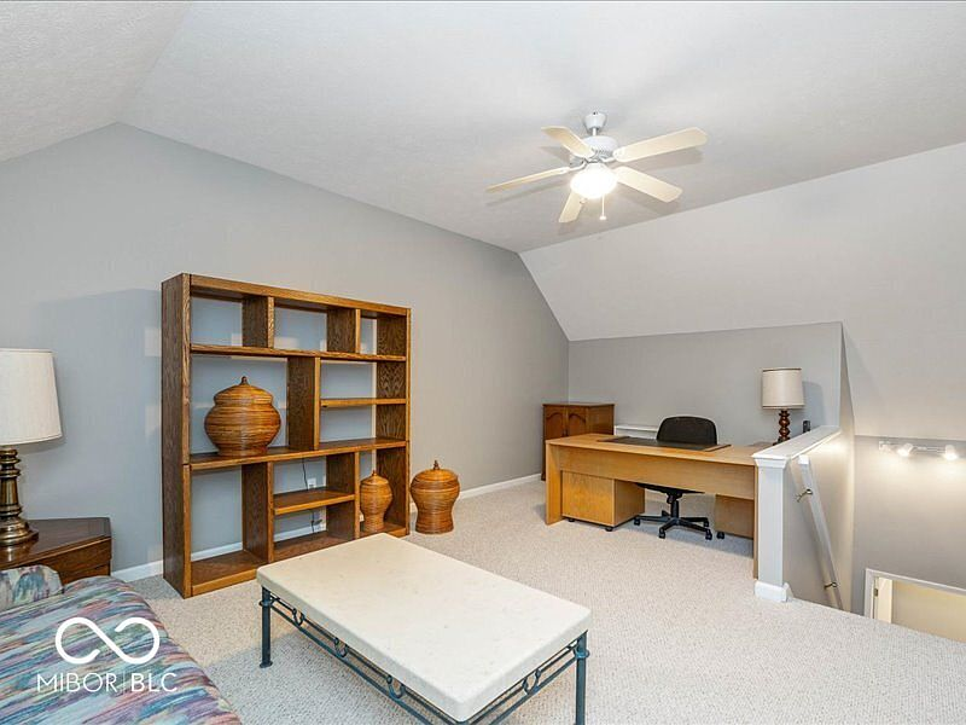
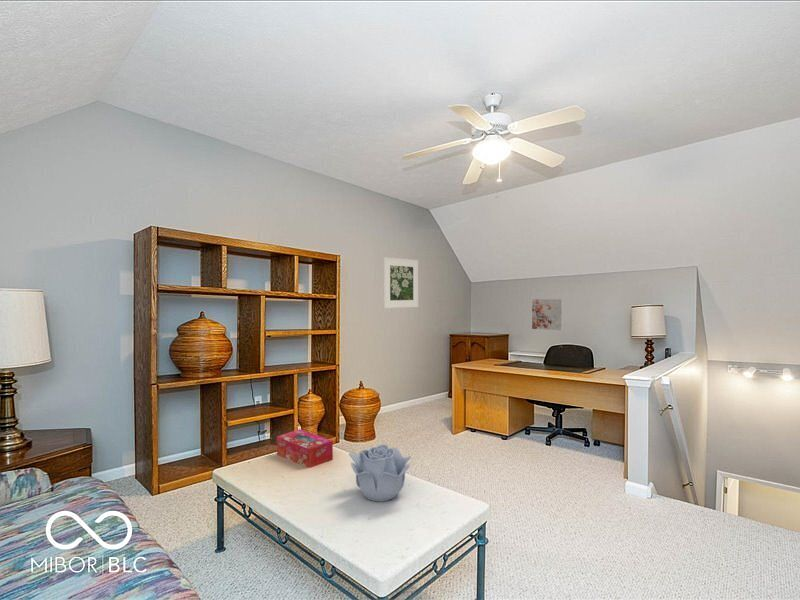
+ tissue box (304, 447)
+ decorative bowl (380, 471)
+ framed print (401, 283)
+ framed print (546, 314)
